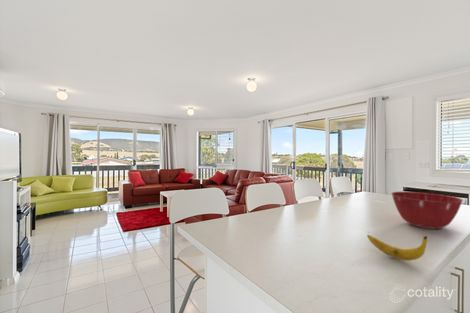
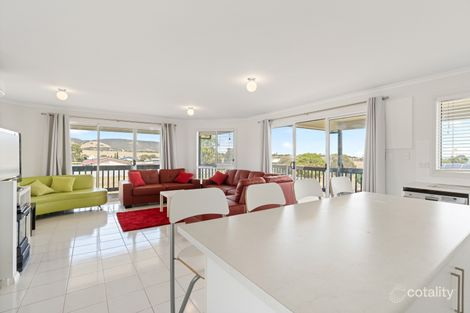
- mixing bowl (424, 210)
- banana (392, 246)
